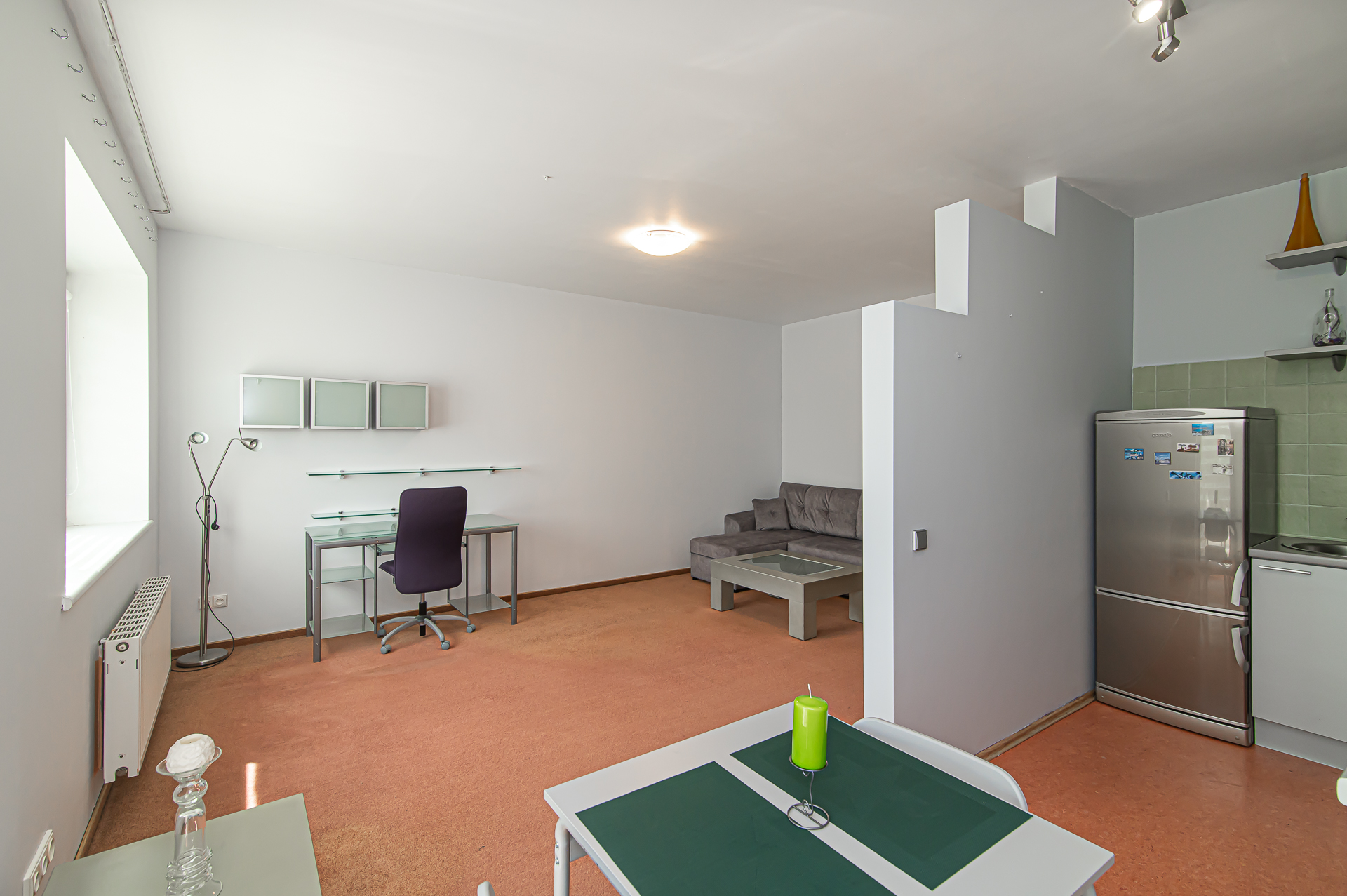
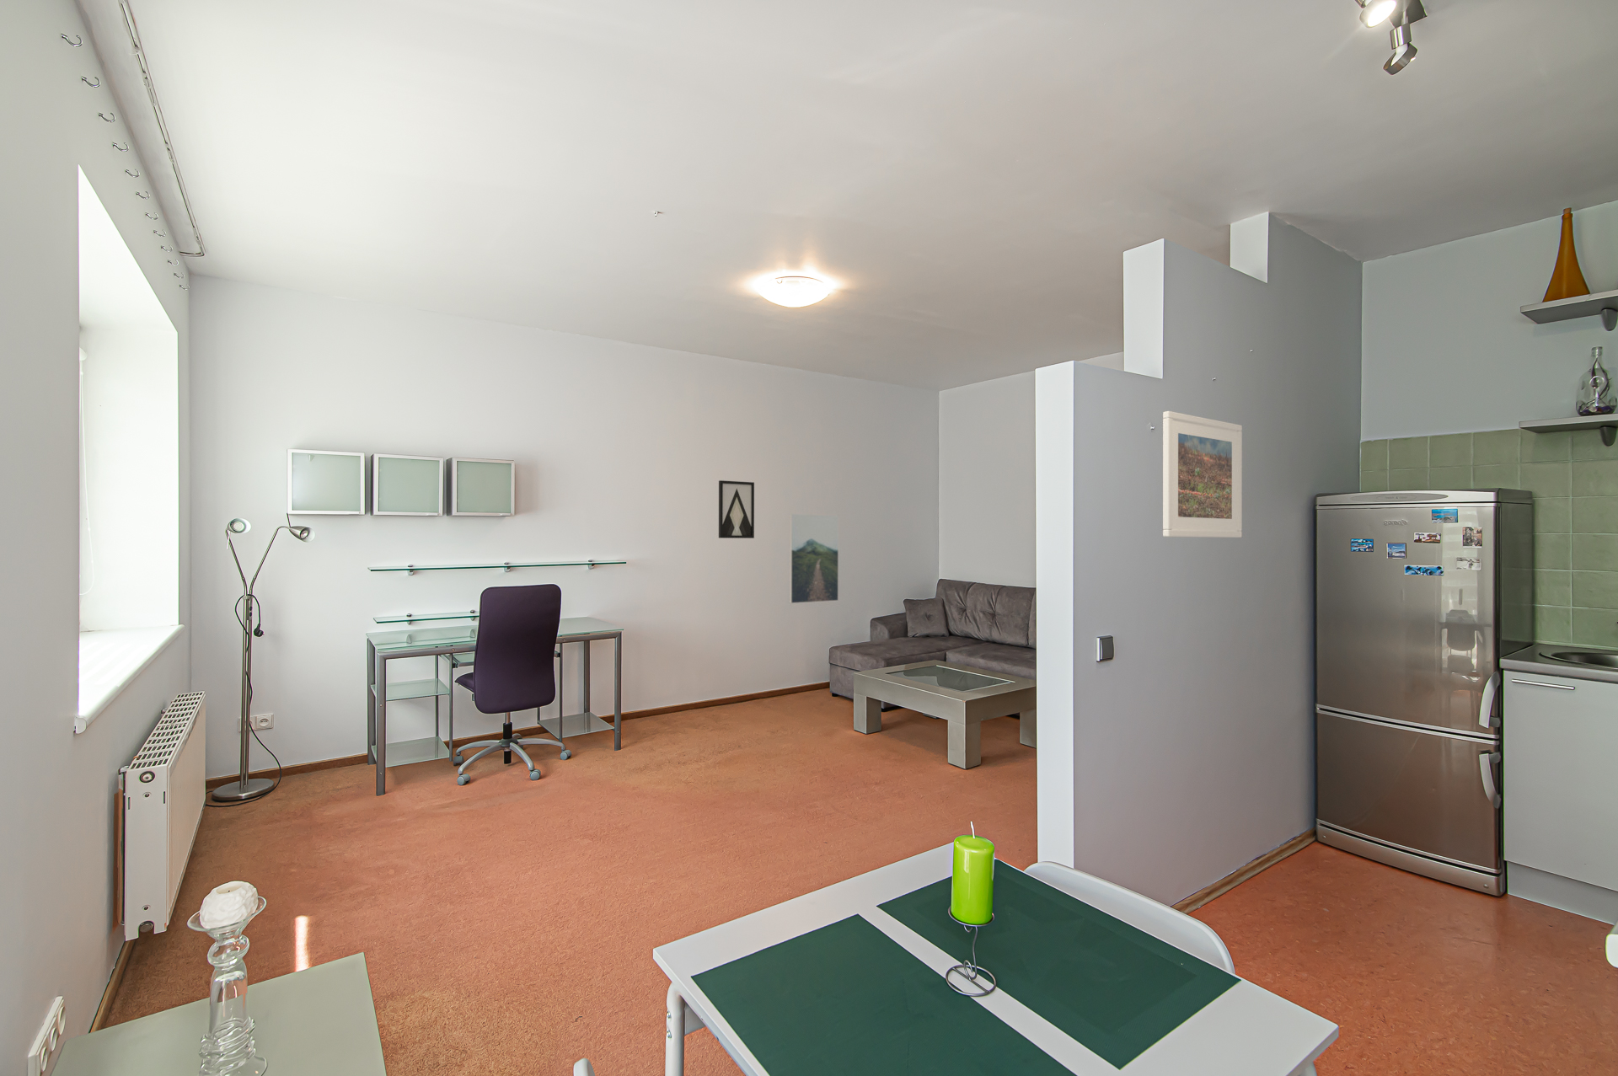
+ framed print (1205, 478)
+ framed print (814, 557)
+ wall art (736, 509)
